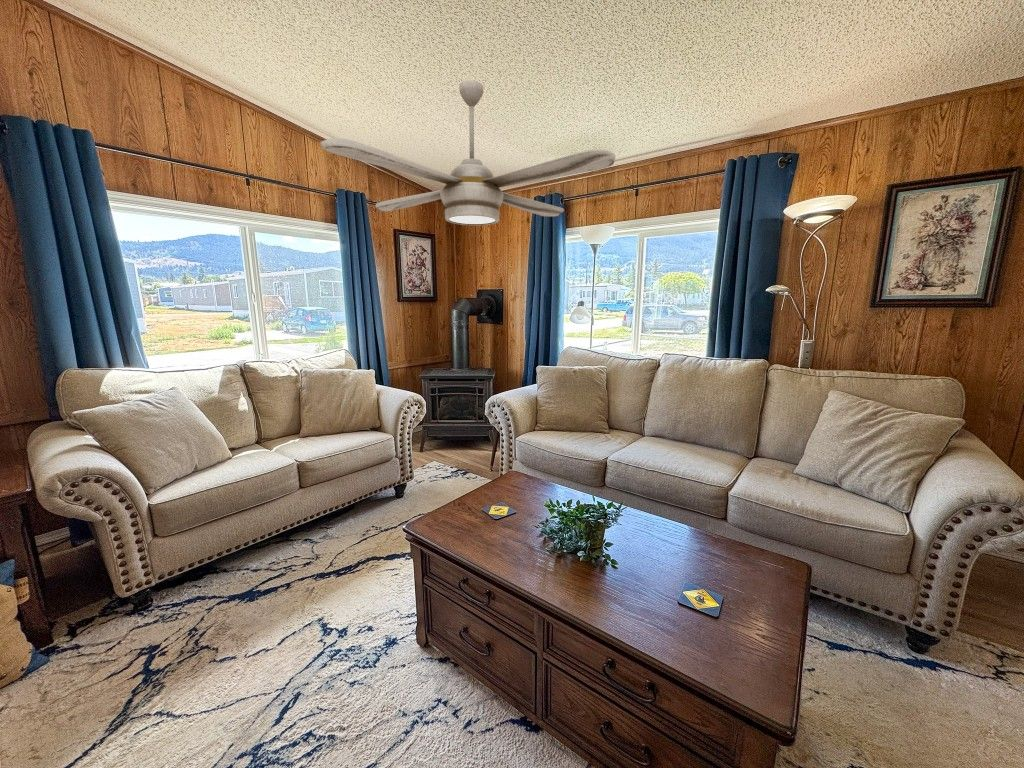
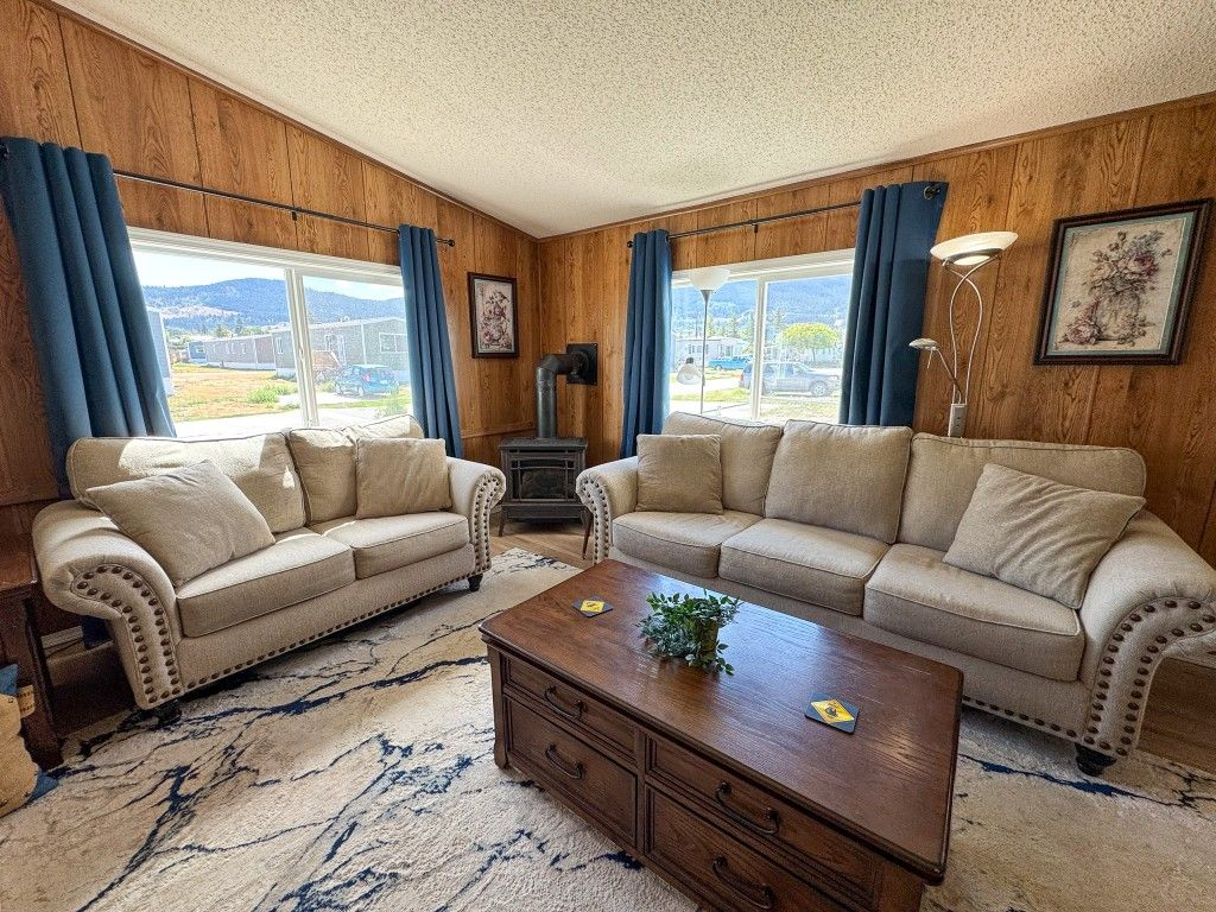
- ceiling fan (471, 155)
